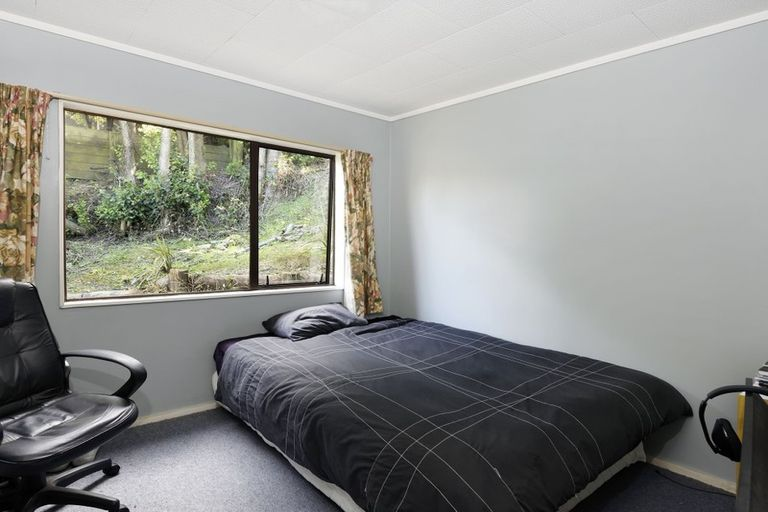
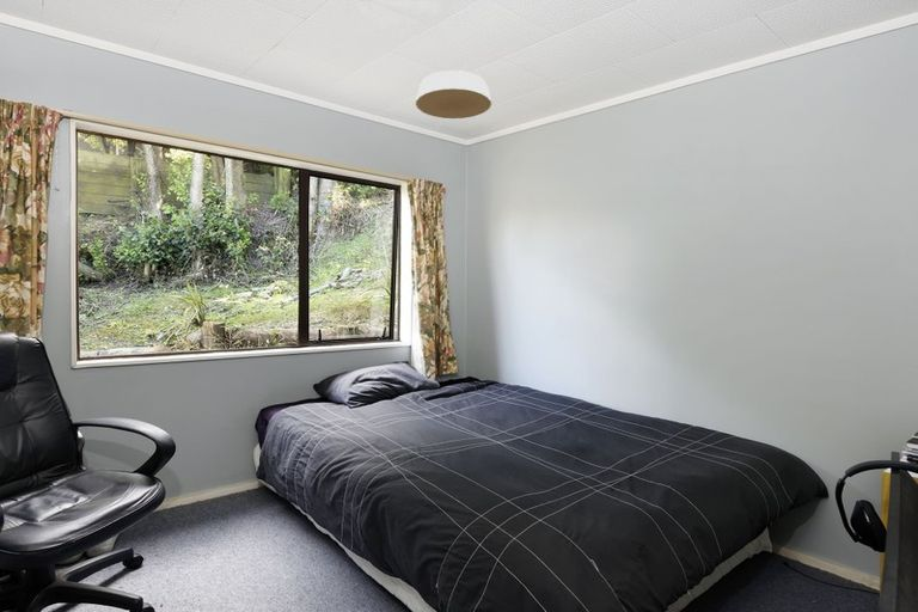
+ ceiling light (453, 93)
